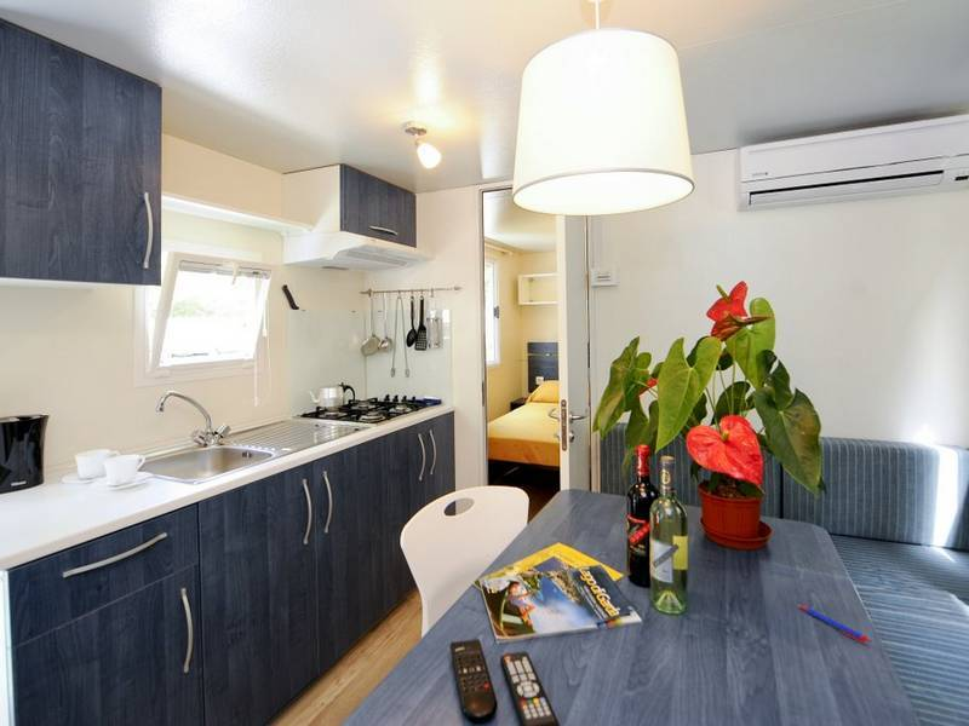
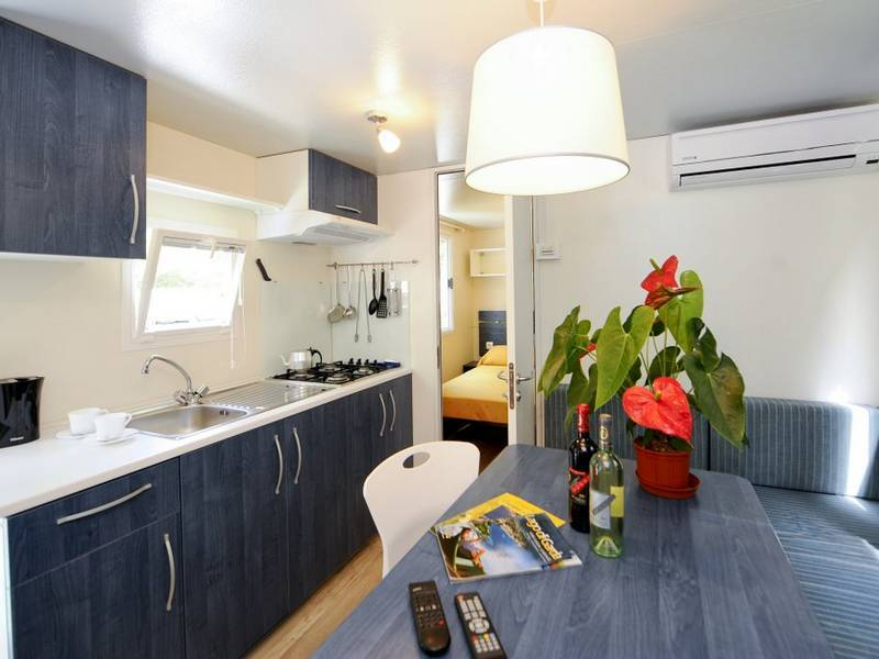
- pen (831, 621)
